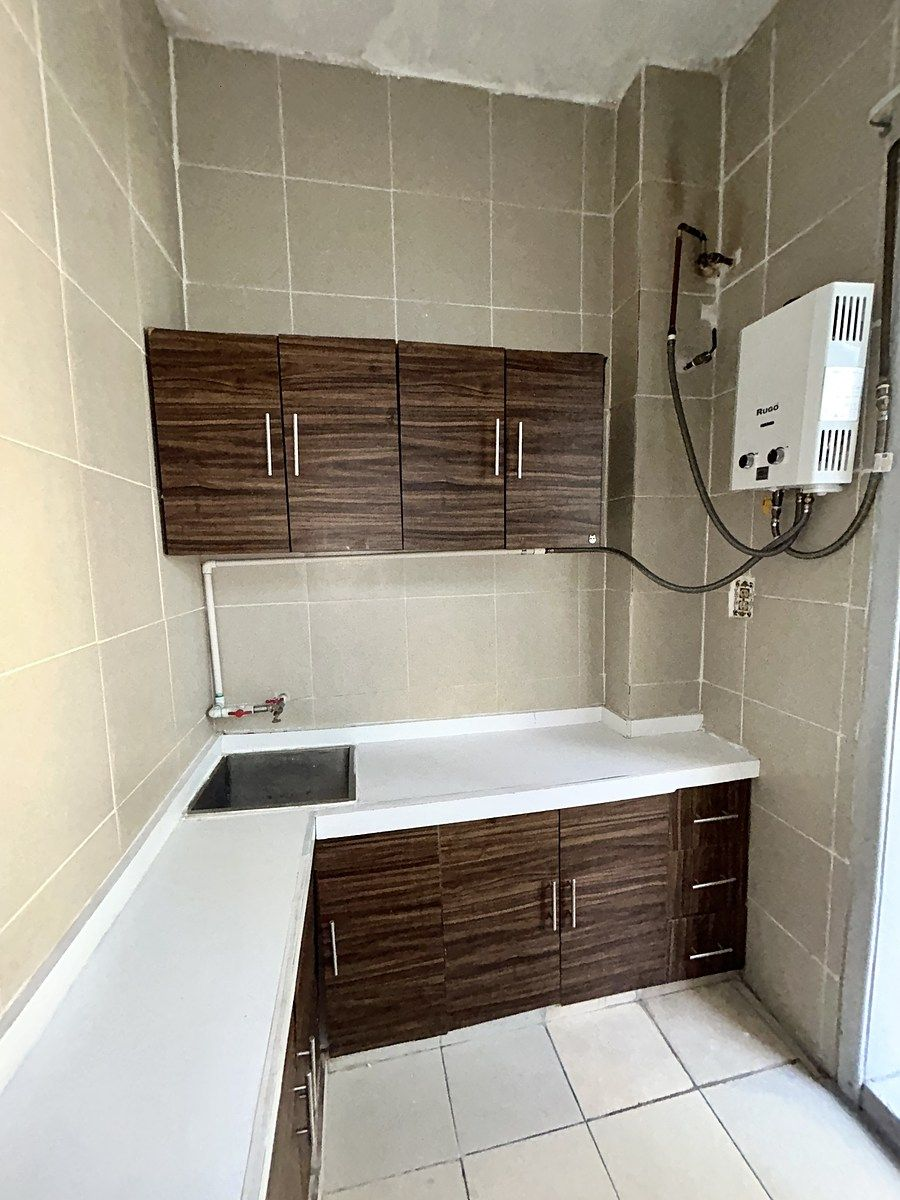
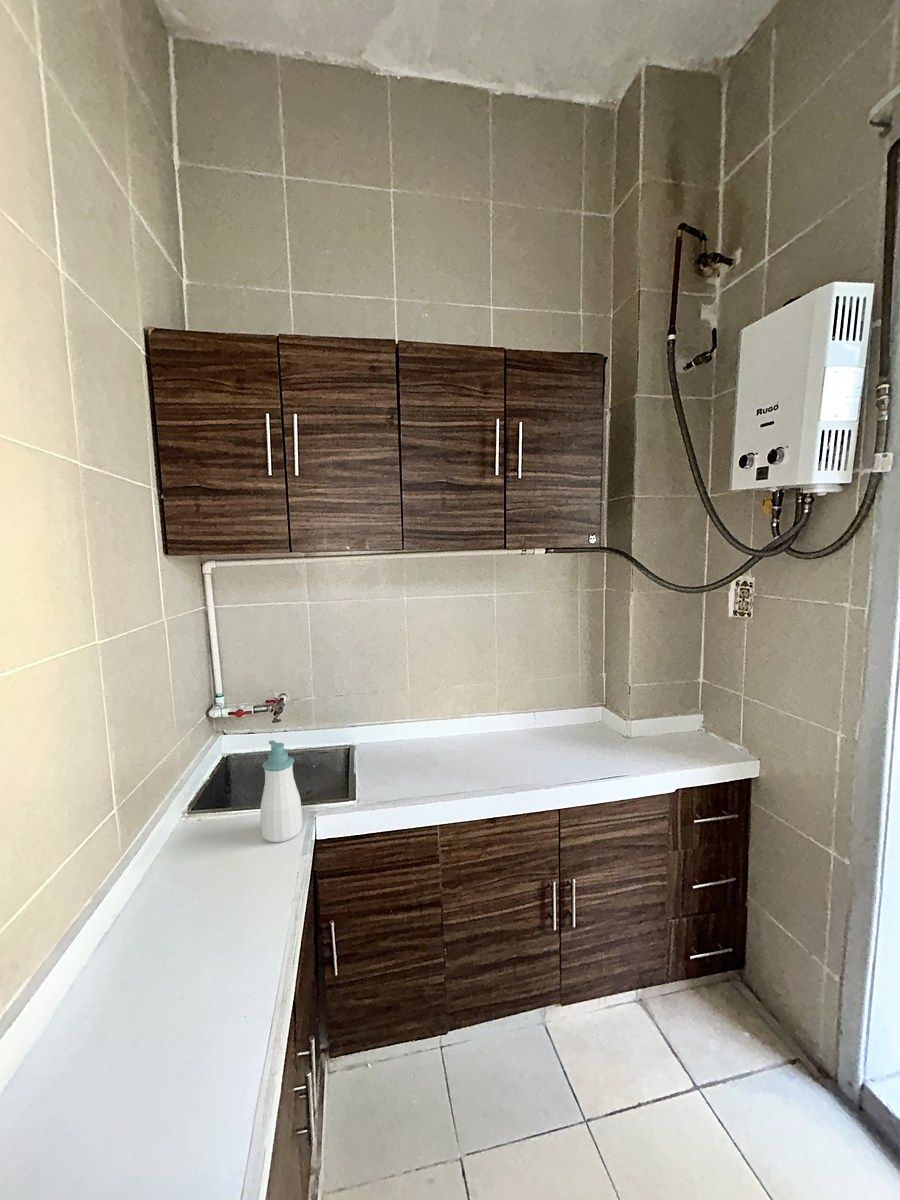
+ soap bottle (279, 789)
